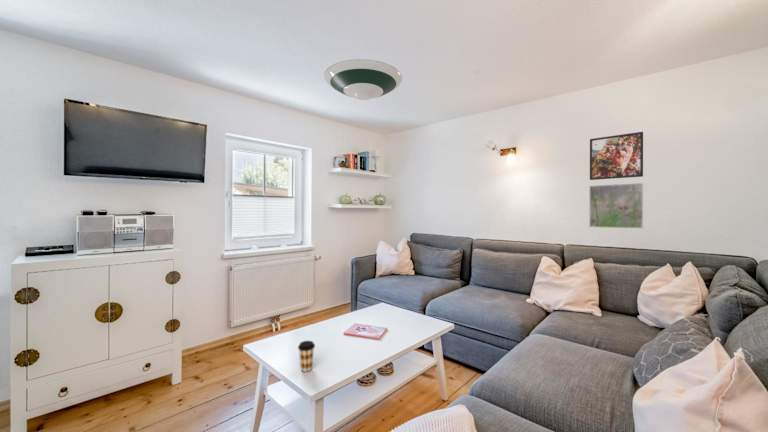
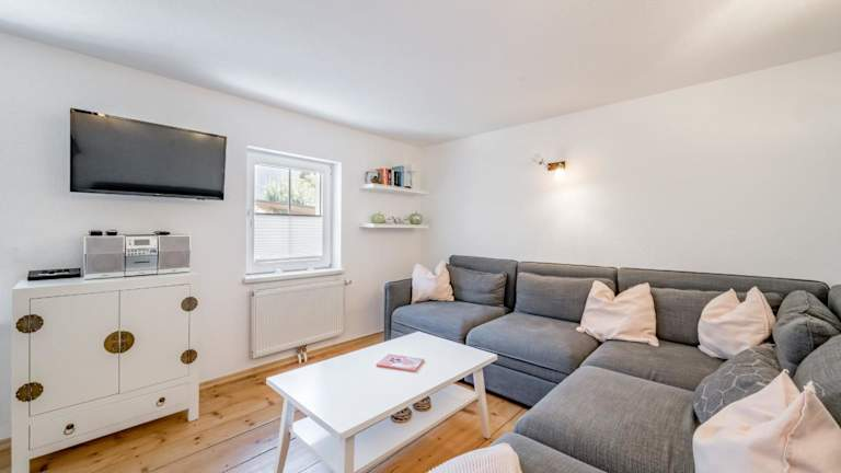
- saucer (363, 88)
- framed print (615, 206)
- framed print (615, 156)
- coffee cup (306, 356)
